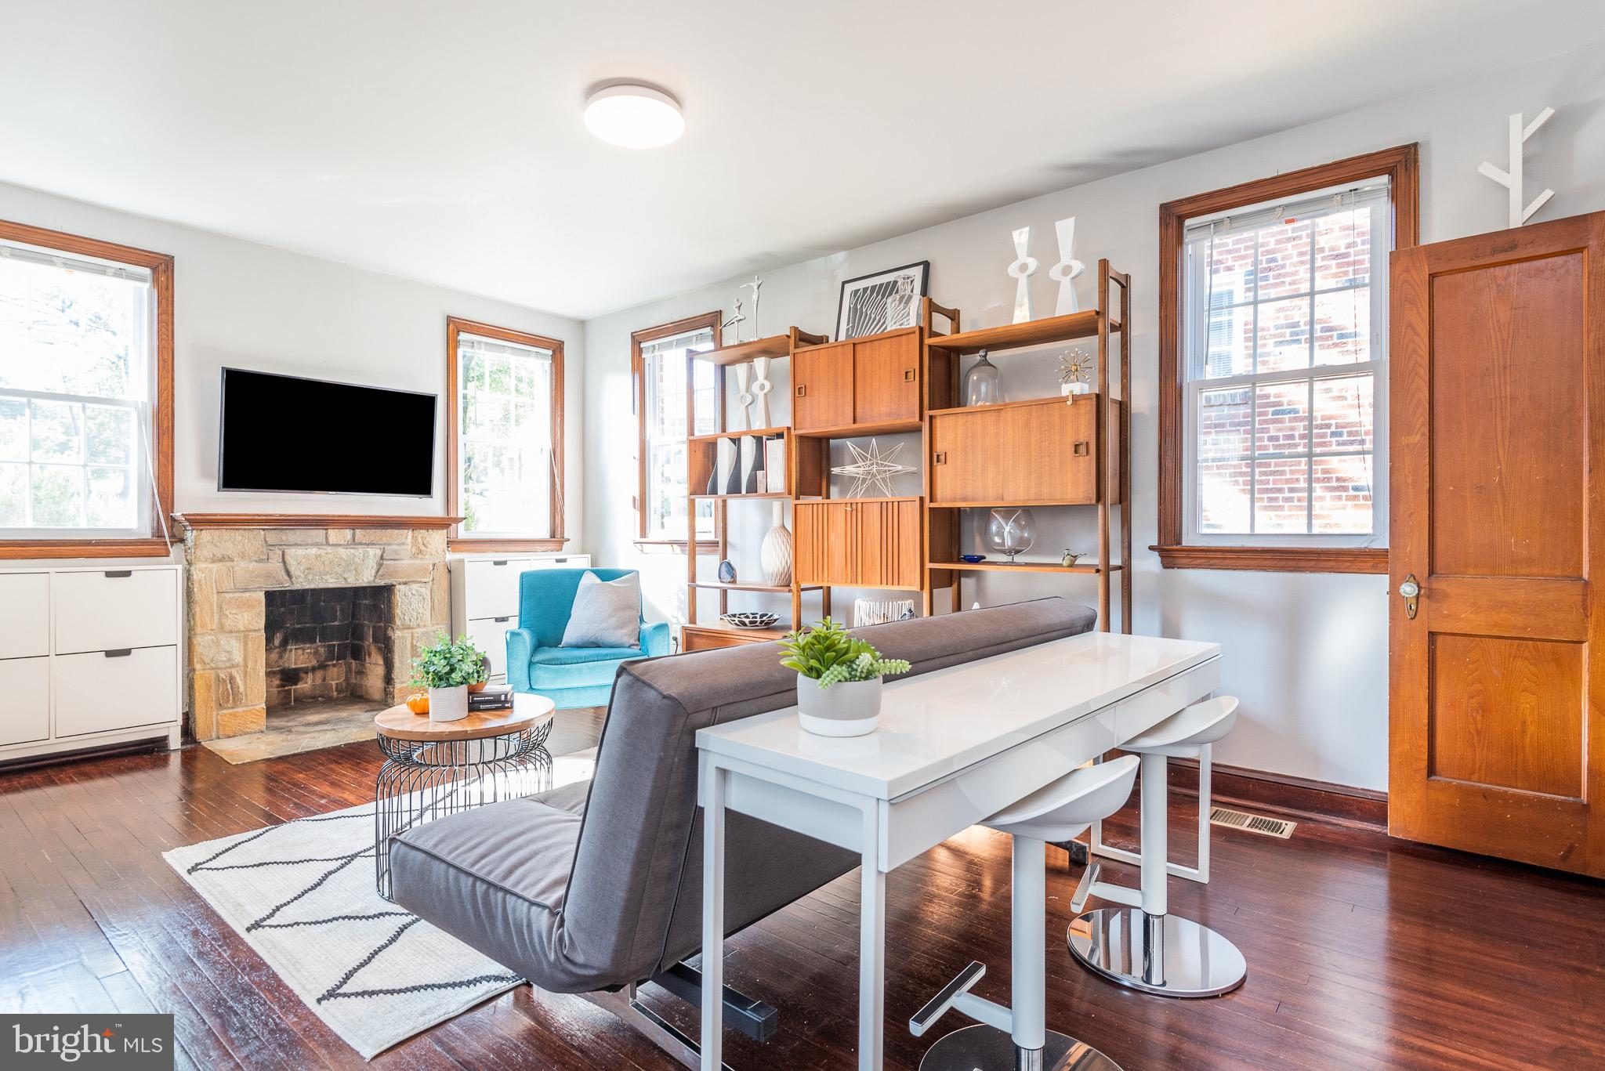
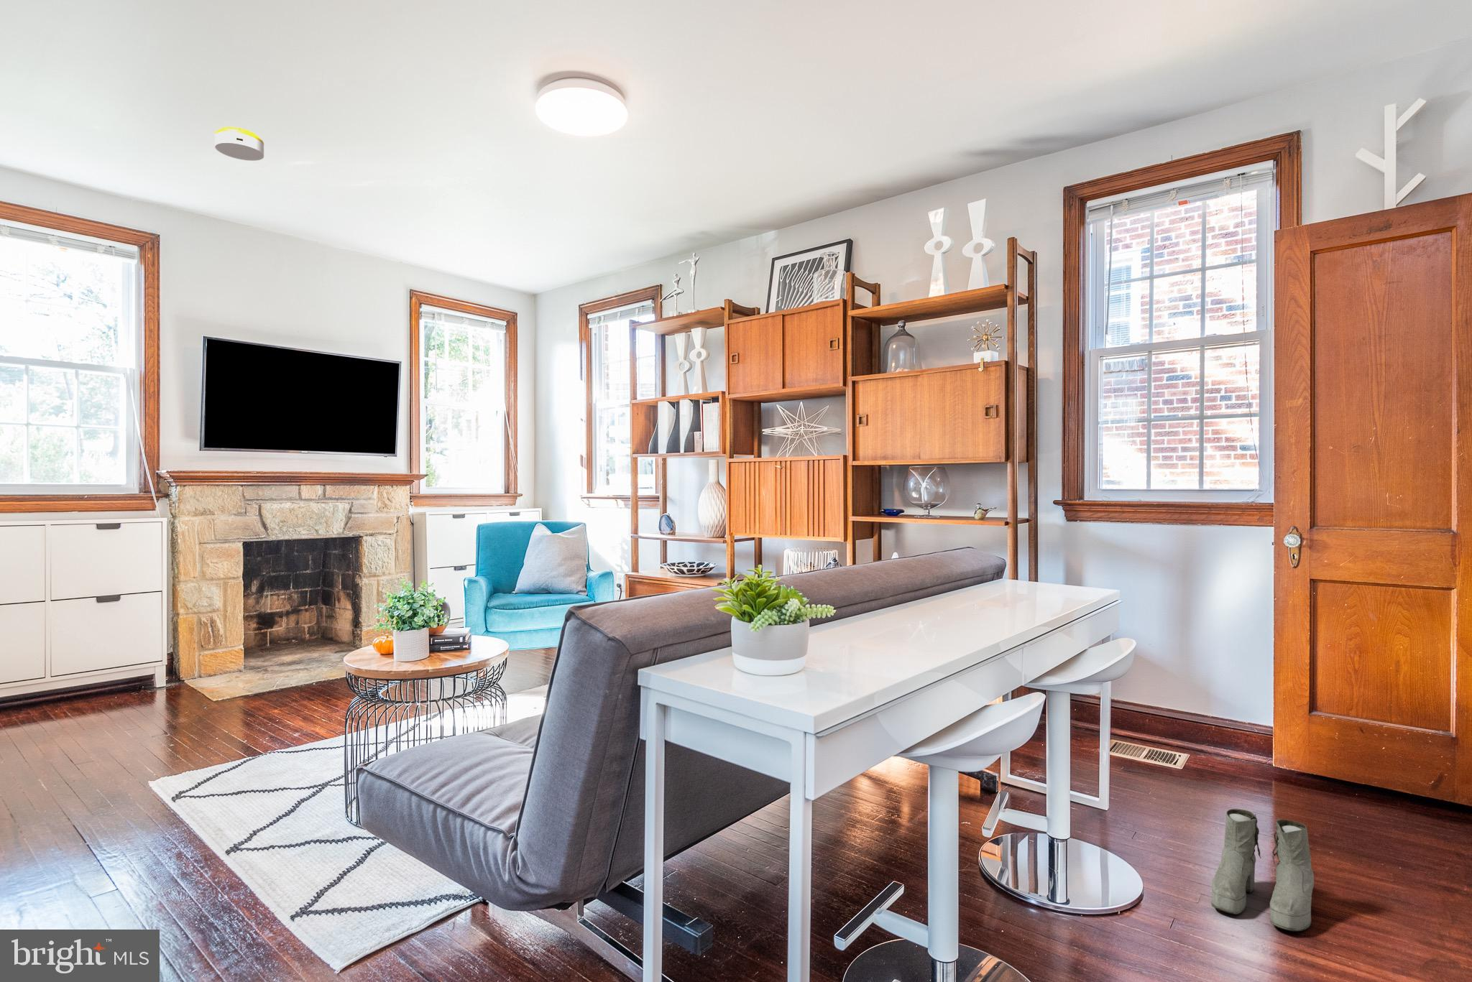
+ boots (1260, 858)
+ smoke detector (239, 142)
